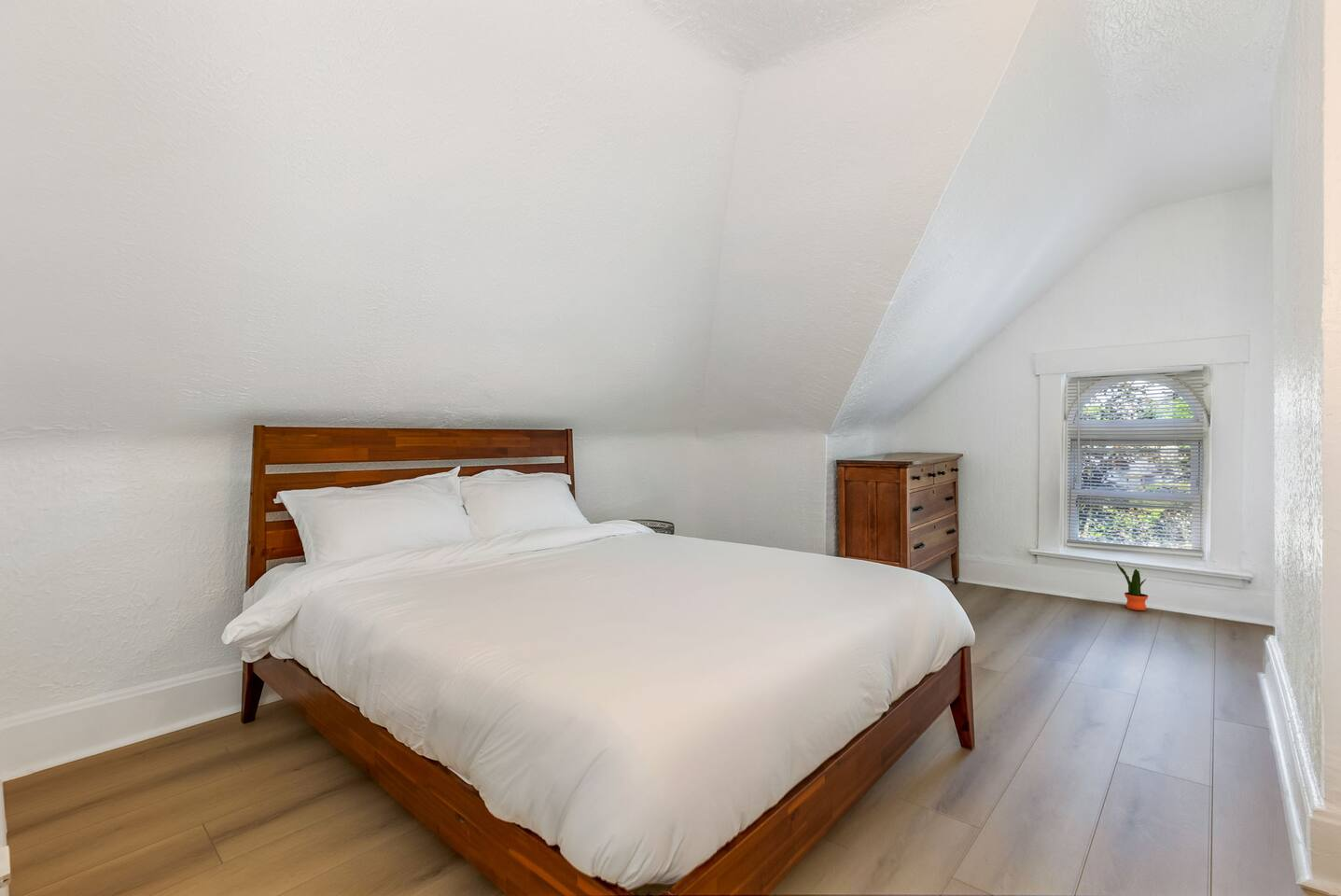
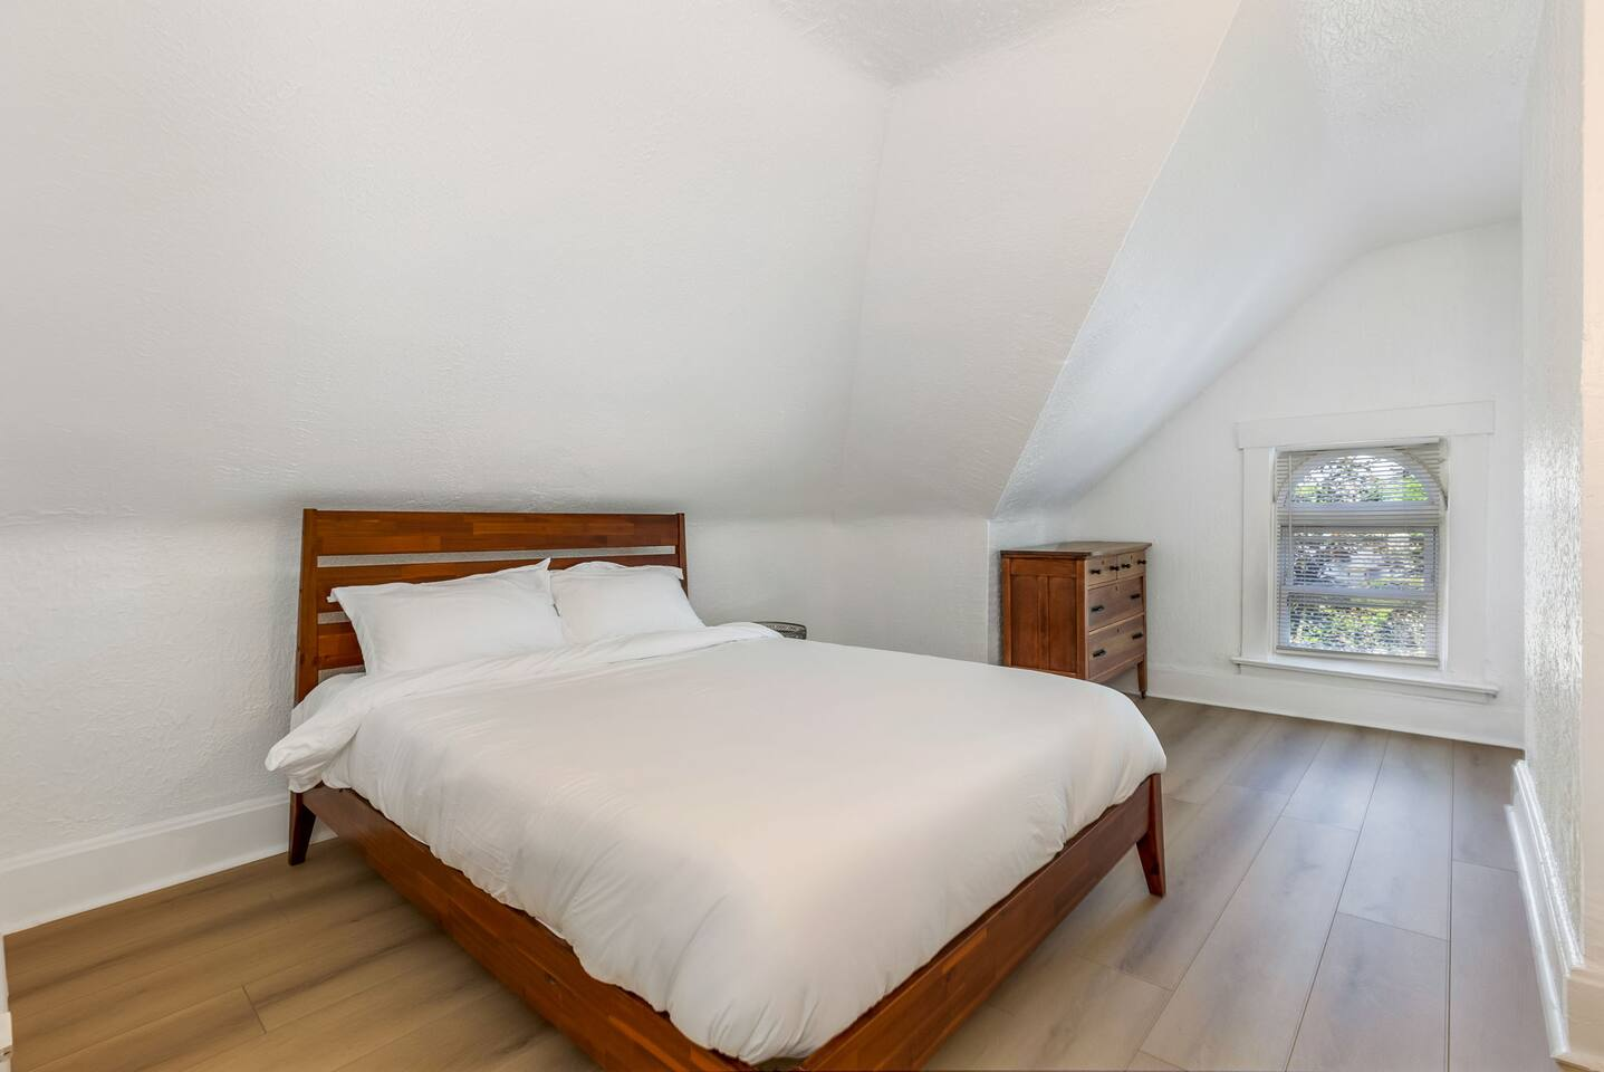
- potted plant (1131, 585)
